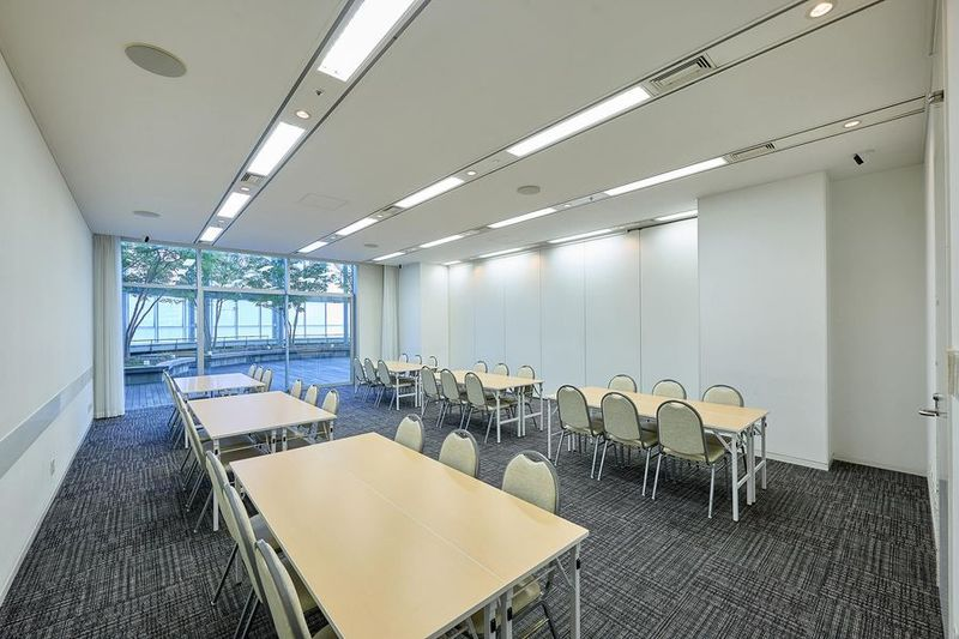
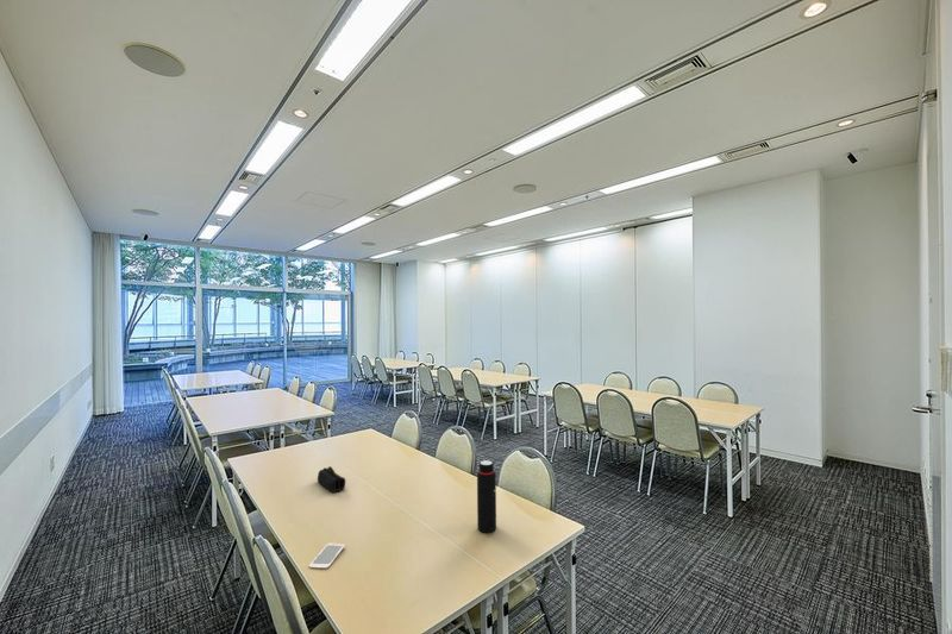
+ water bottle (487, 494)
+ pencil case (331, 476)
+ smartphone (327, 554)
